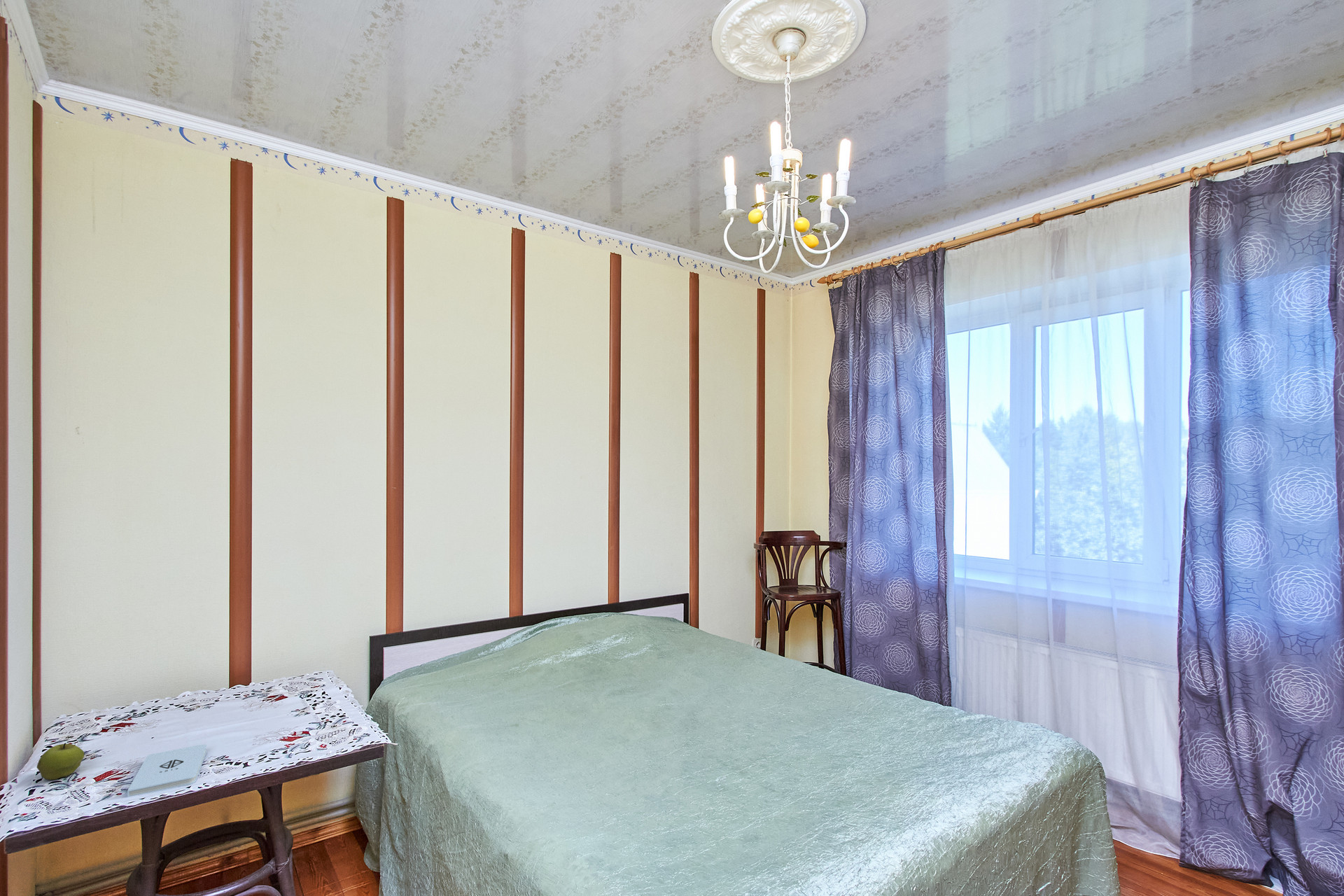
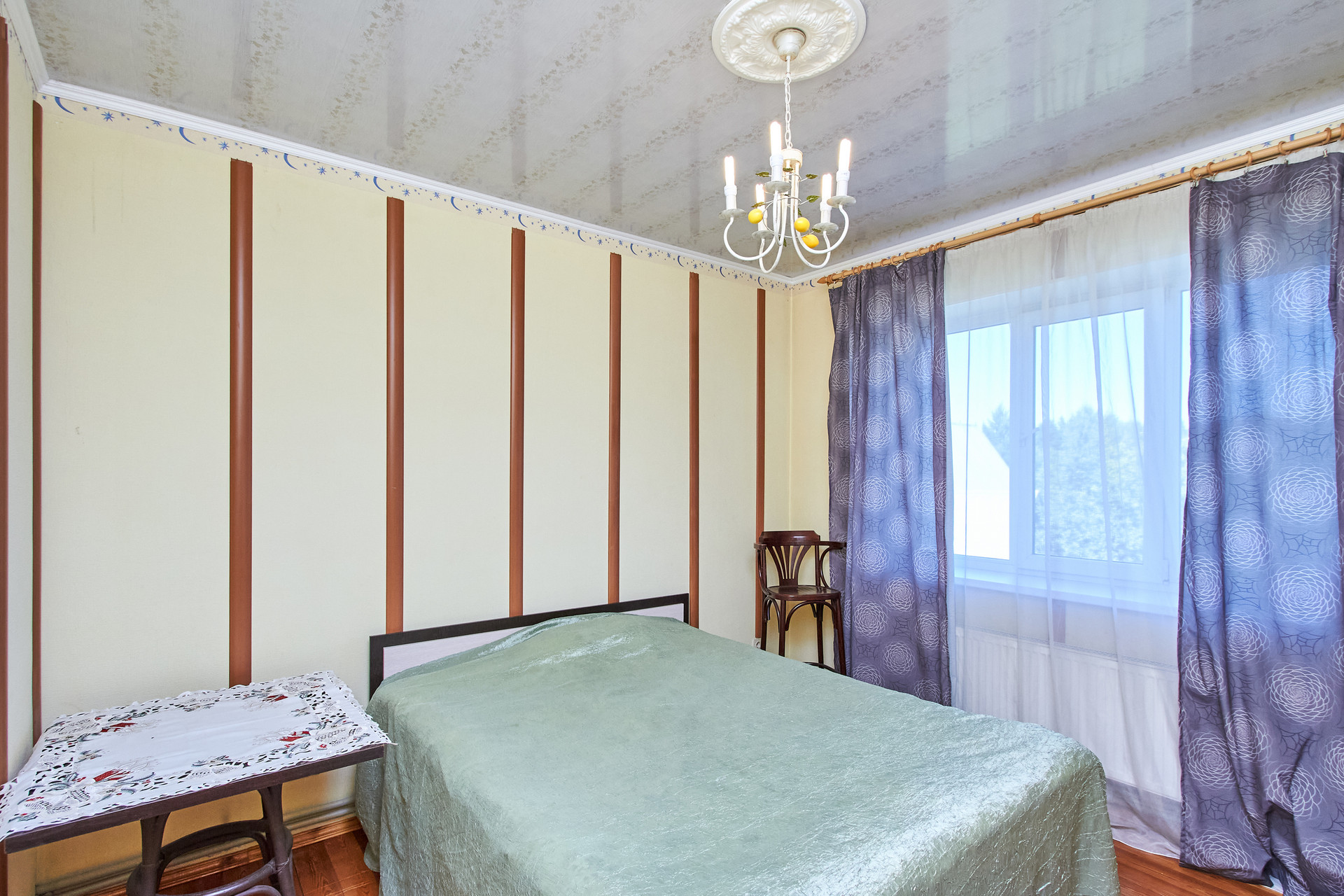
- apple (62, 759)
- notepad (170, 769)
